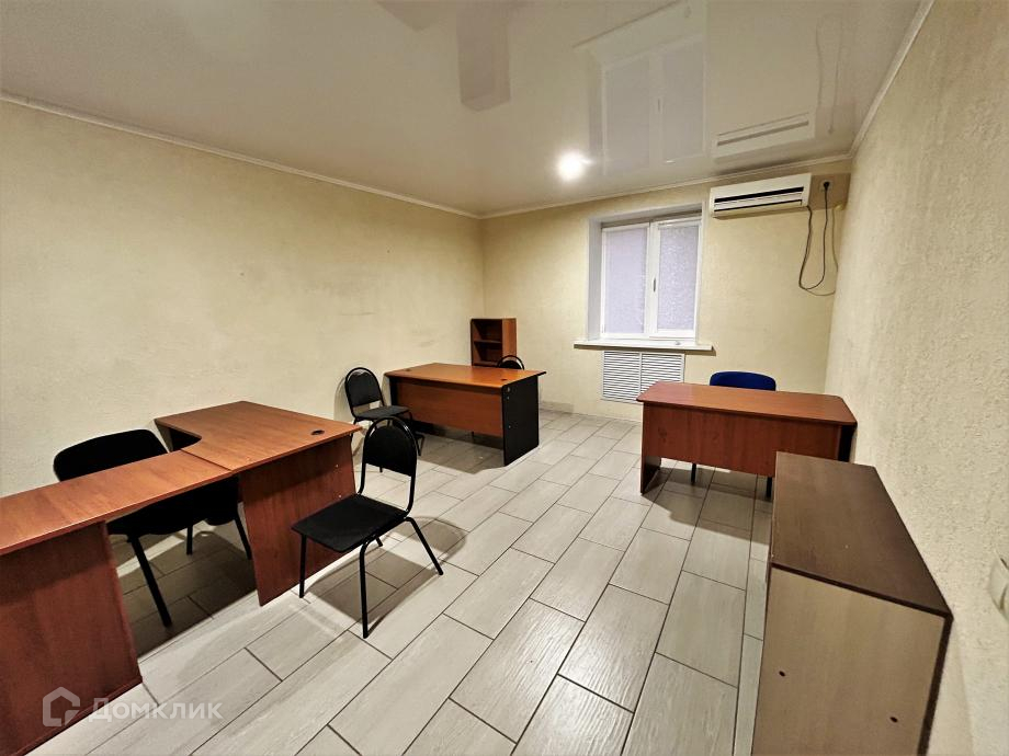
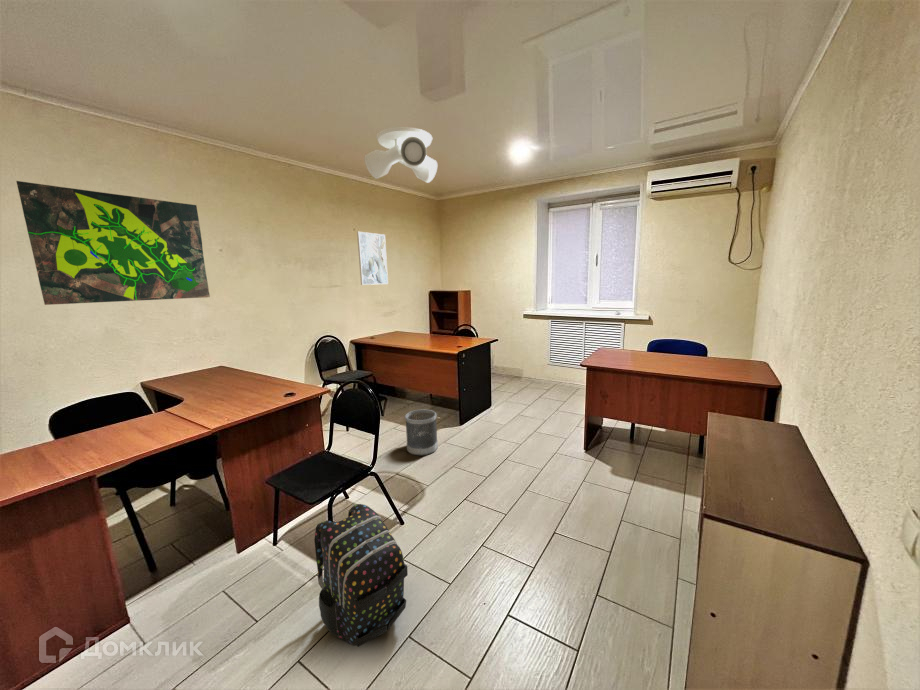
+ map (129, 249)
+ backpack (359, 571)
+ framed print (373, 259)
+ wastebasket (421, 431)
+ ceiling light (401, 156)
